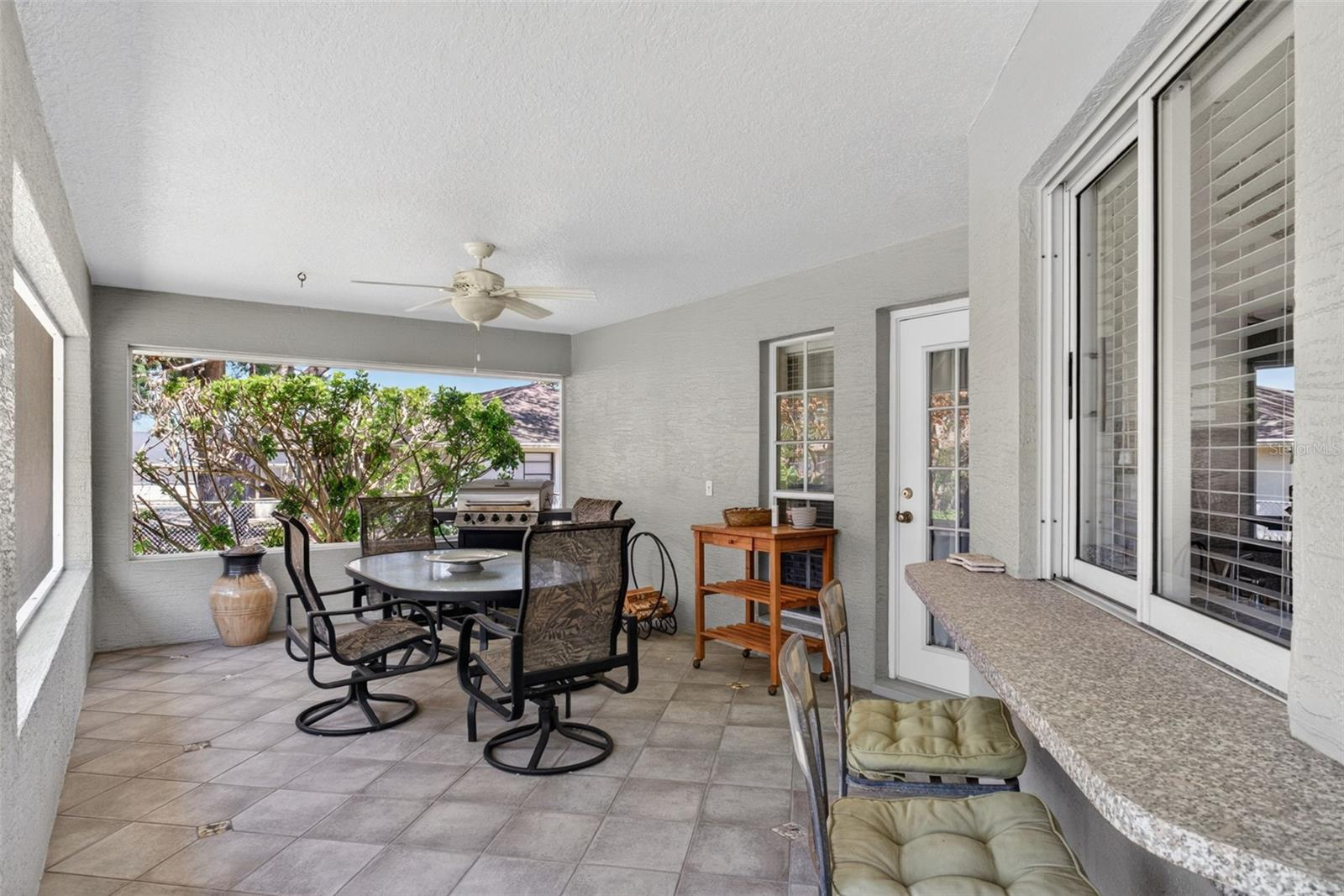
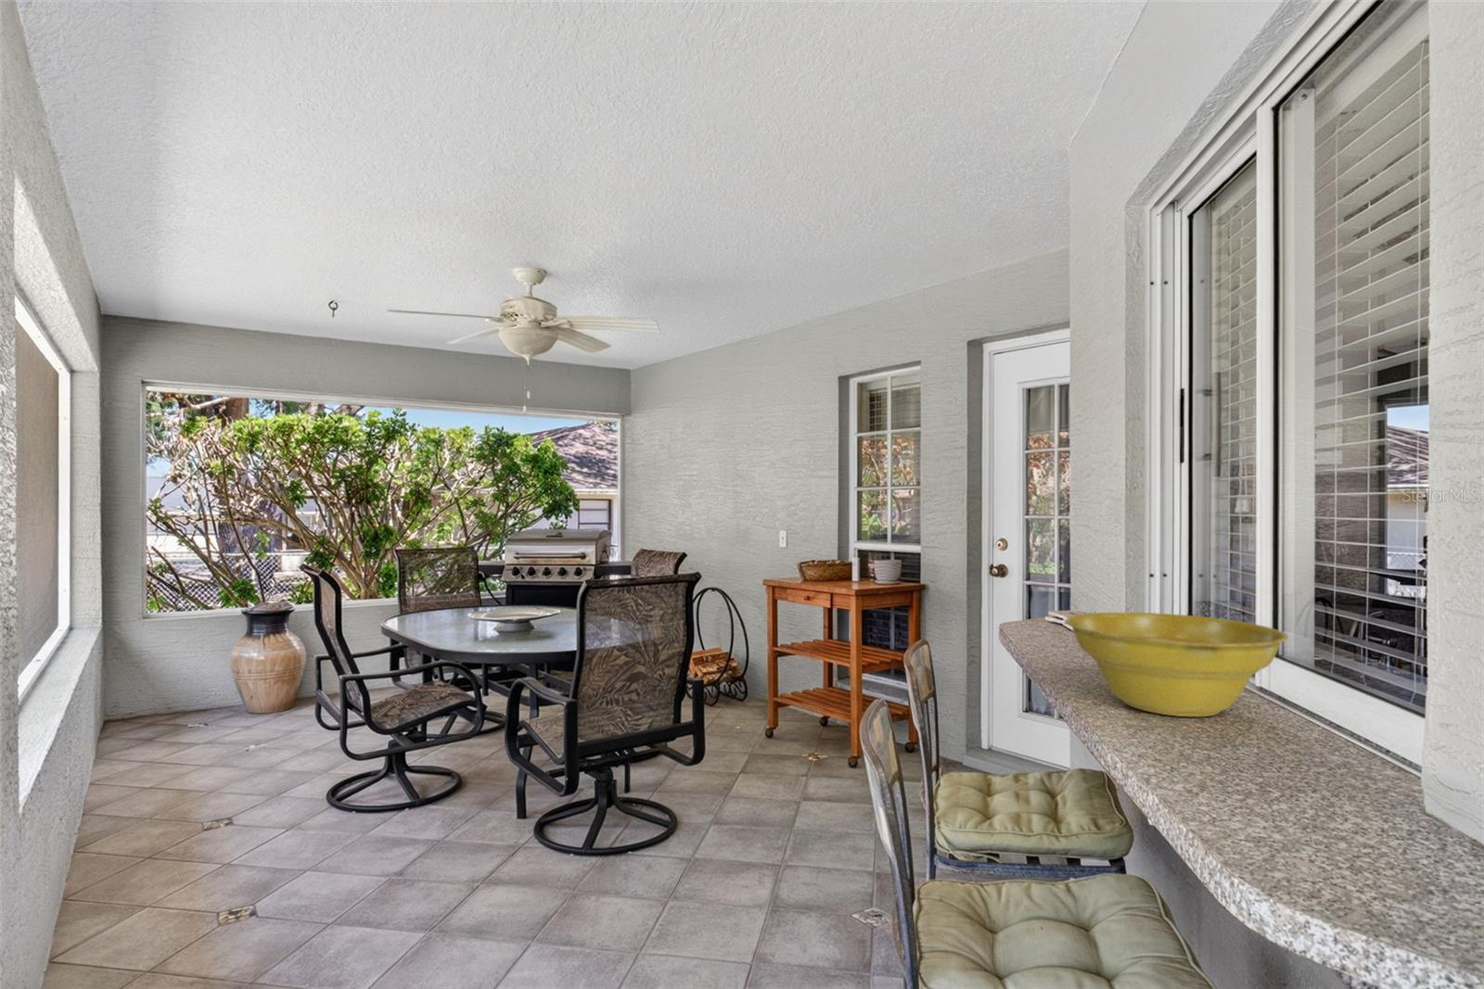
+ planter bowl (1170, 666)
